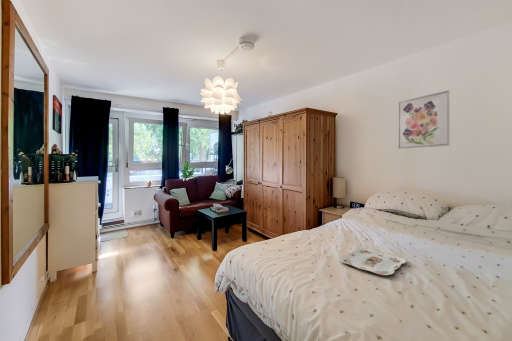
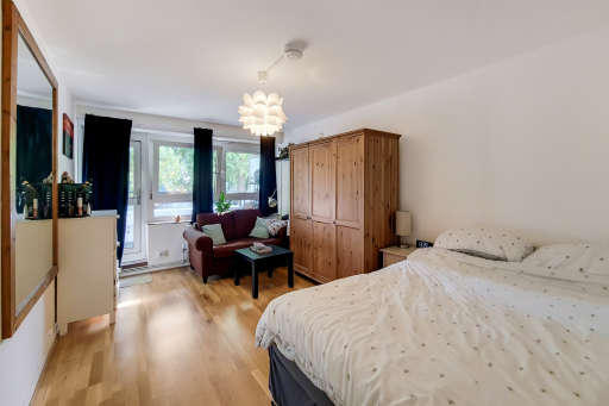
- wall art (422, 122)
- serving tray (372, 260)
